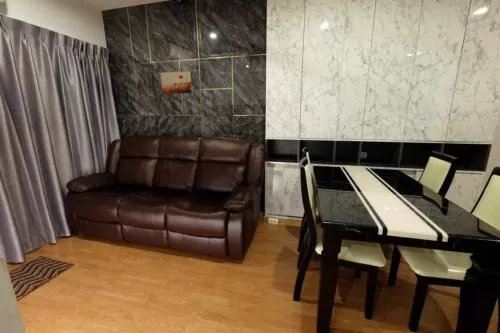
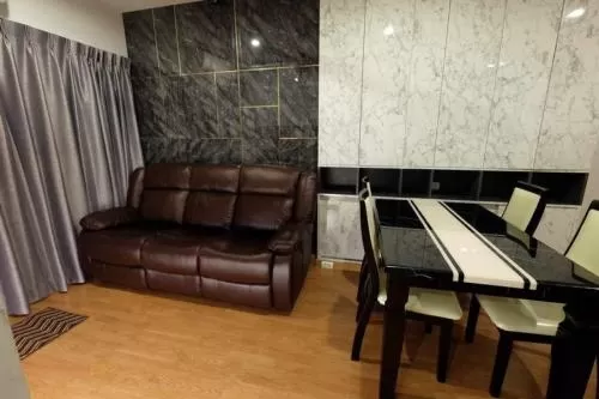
- wall art (176, 82)
